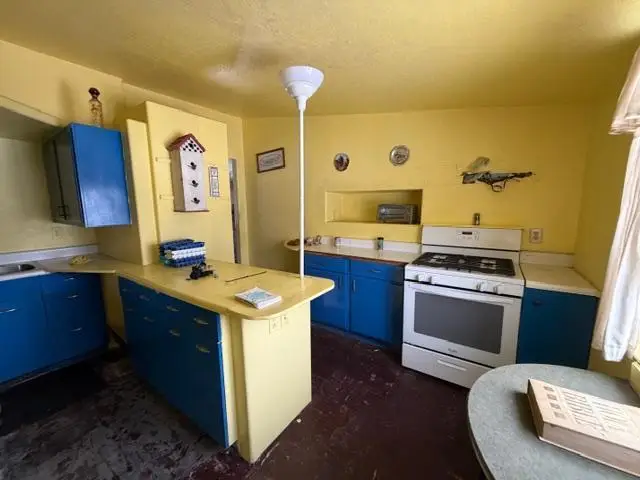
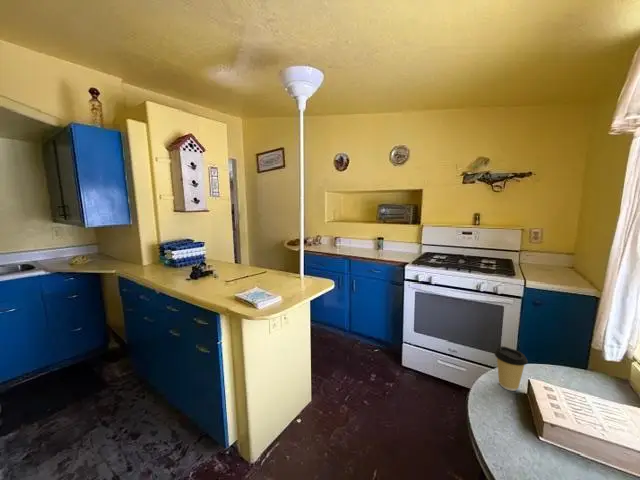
+ coffee cup (509, 369)
